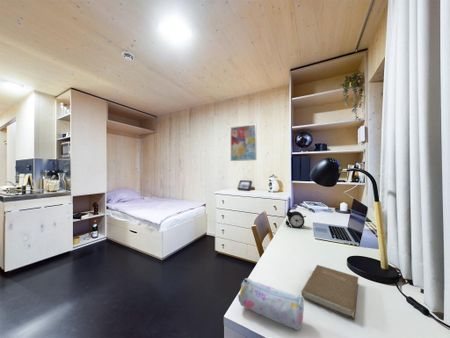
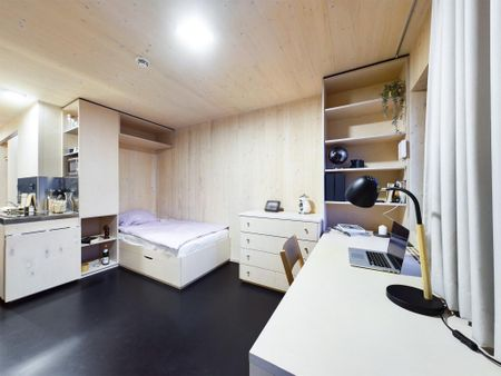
- alarm clock (295, 219)
- book (331, 286)
- pencil case (270, 300)
- wall art (243, 143)
